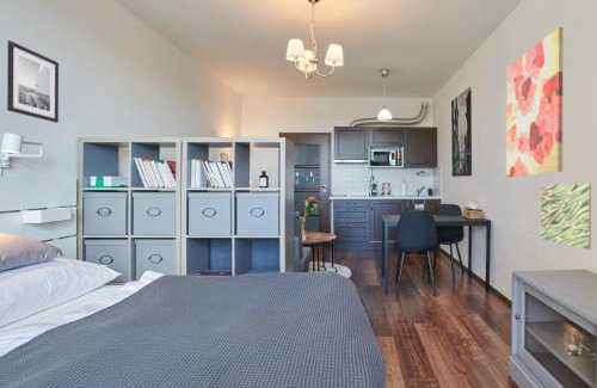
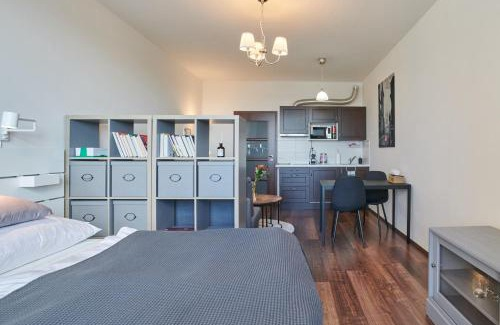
- wall art (35, 85)
- wall art (530, 112)
- wall art (562, 214)
